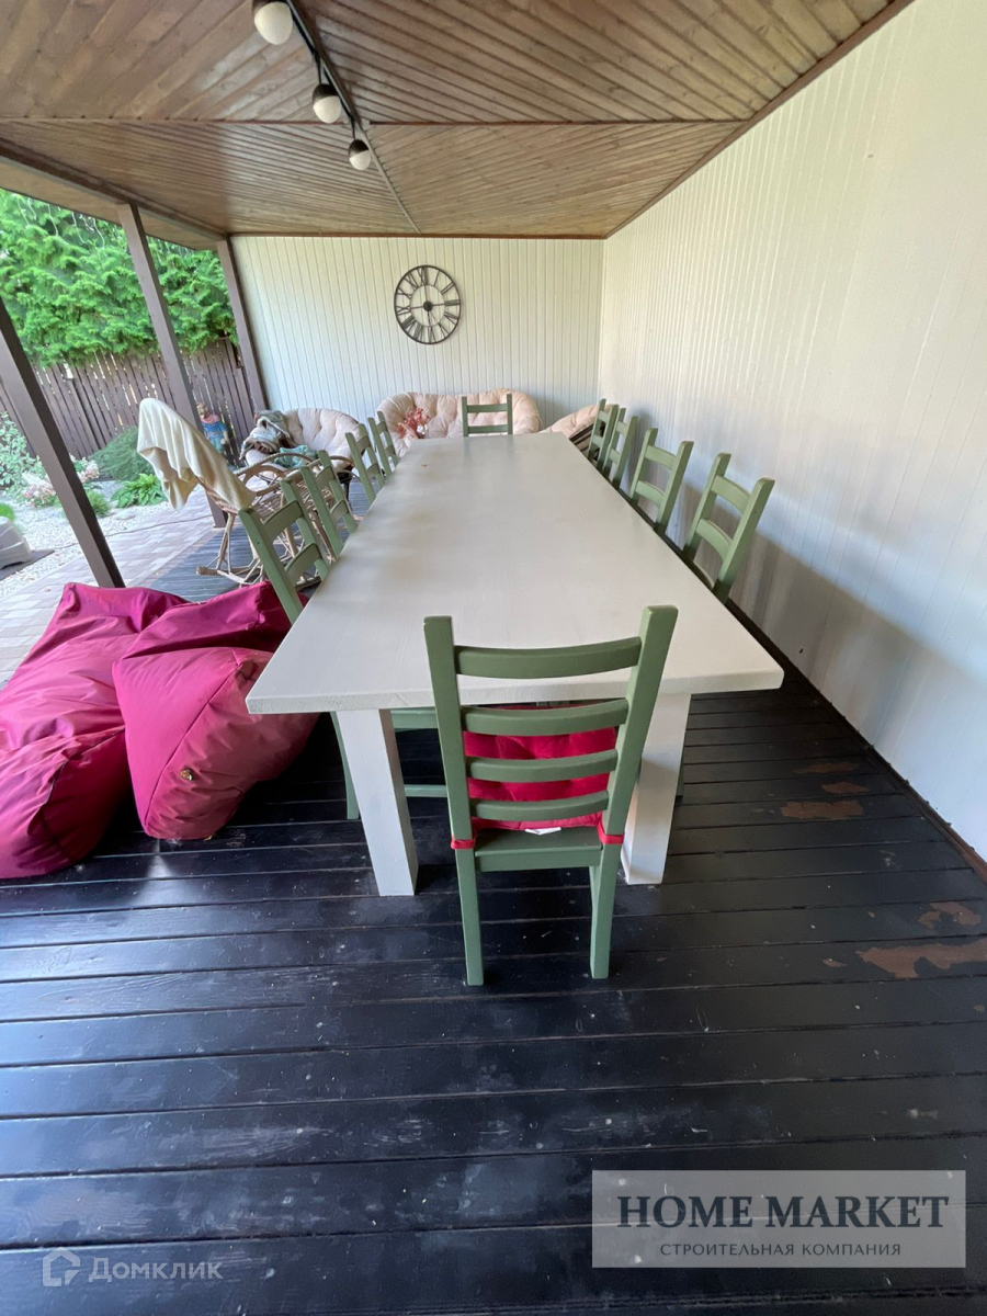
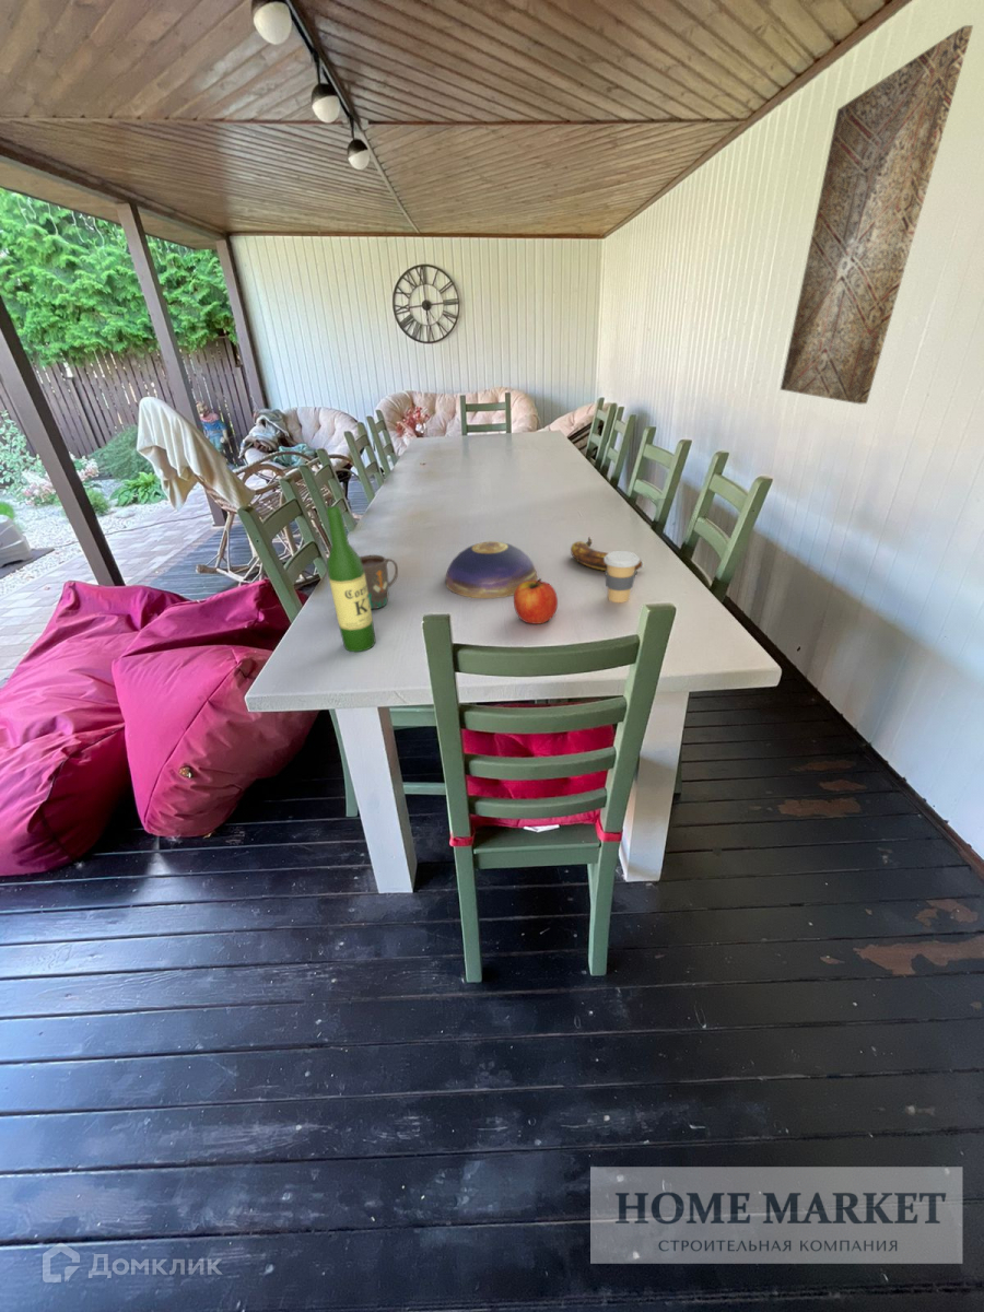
+ wall art (852, 254)
+ apple (535, 599)
+ wine bottle (348, 579)
+ decorative bowl (490, 562)
+ mug (378, 581)
+ coffee cup (620, 577)
+ banana (601, 553)
